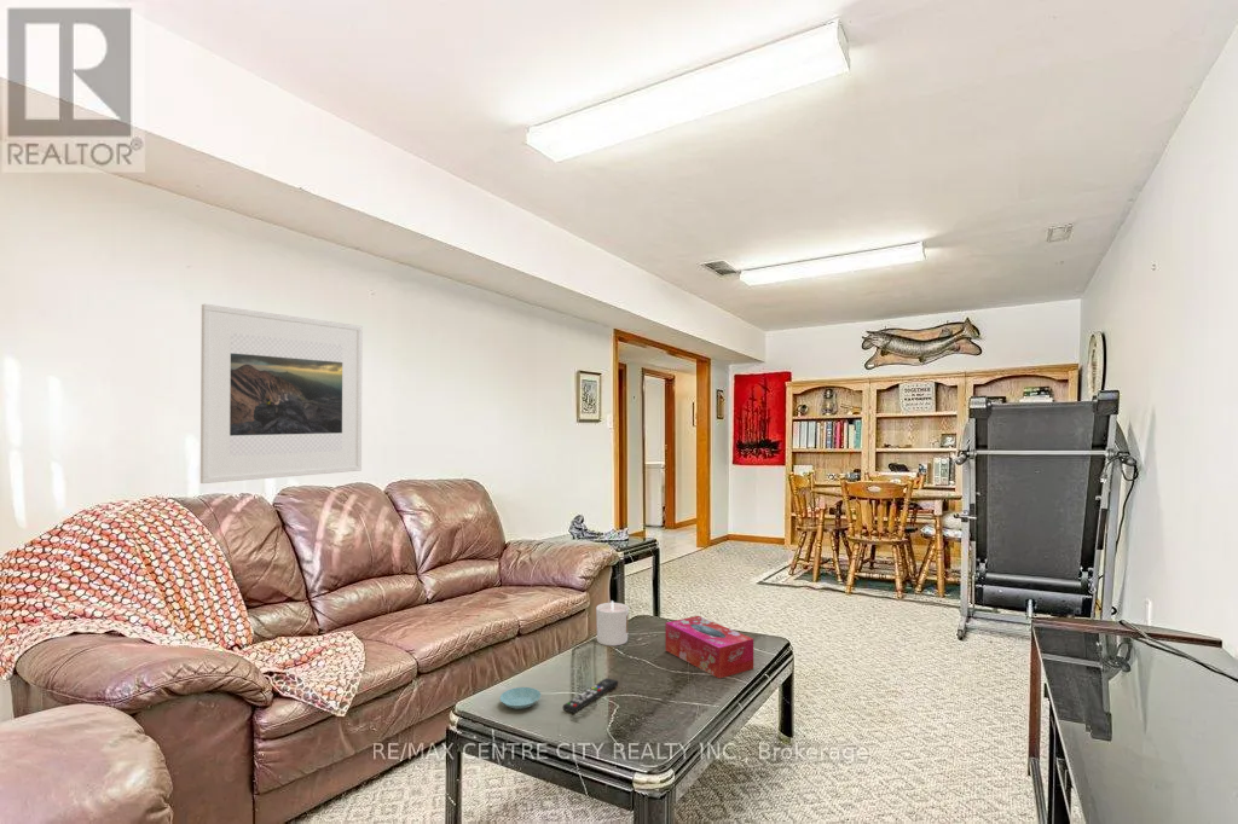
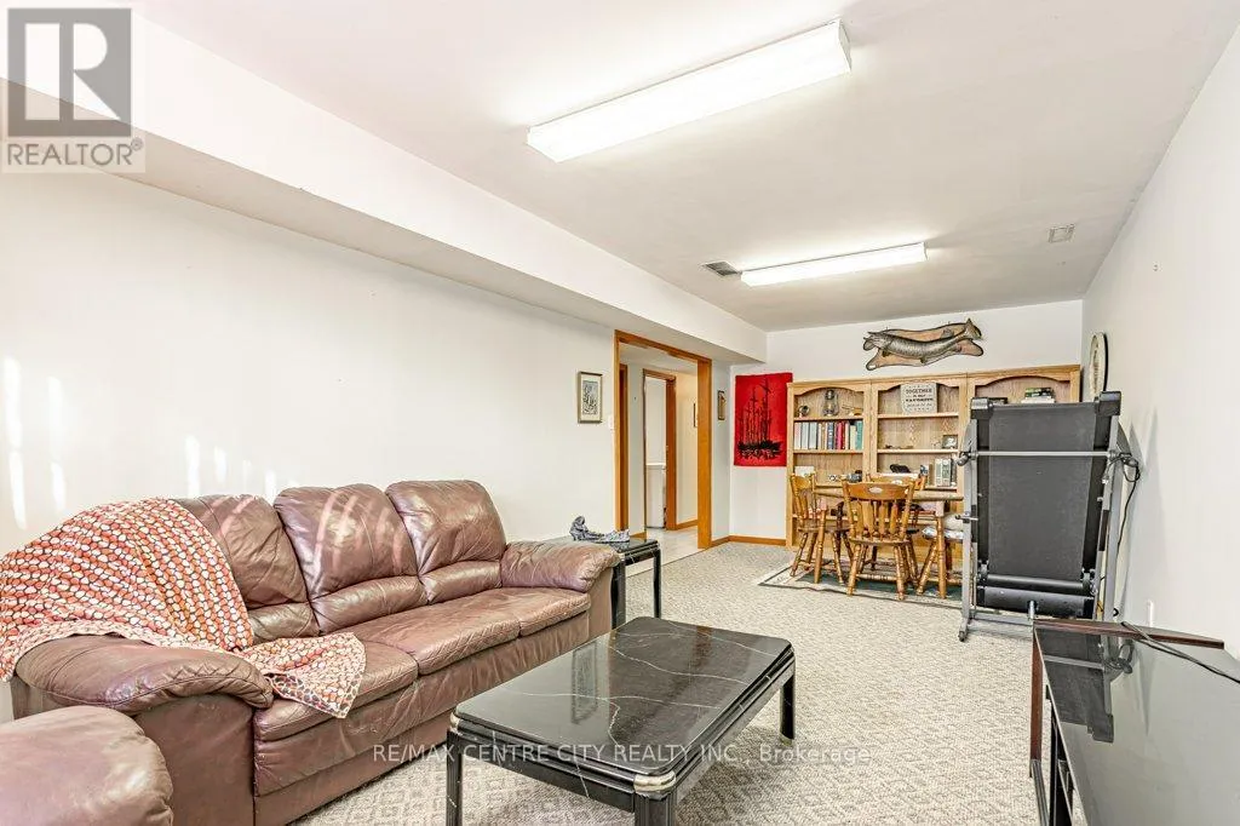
- remote control (591, 694)
- saucer (520, 700)
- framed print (289, 395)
- candle (612, 620)
- tissue box (707, 644)
